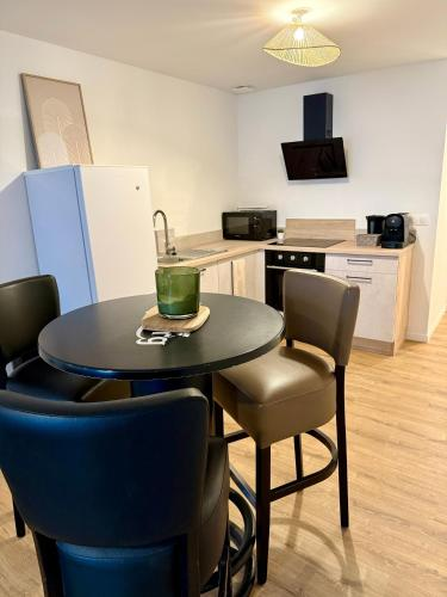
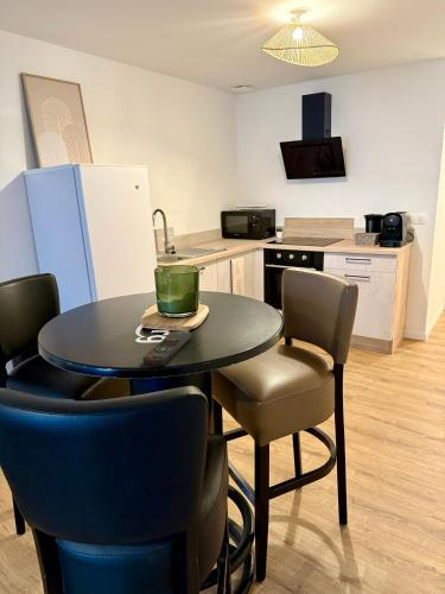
+ remote control (169, 346)
